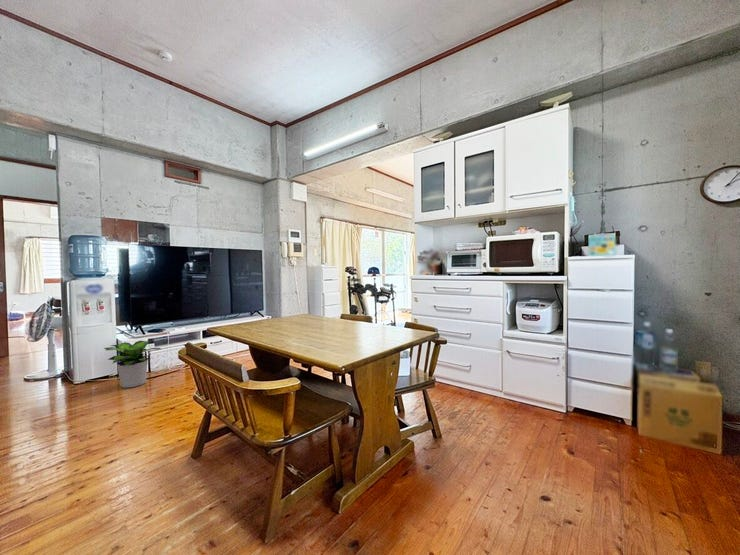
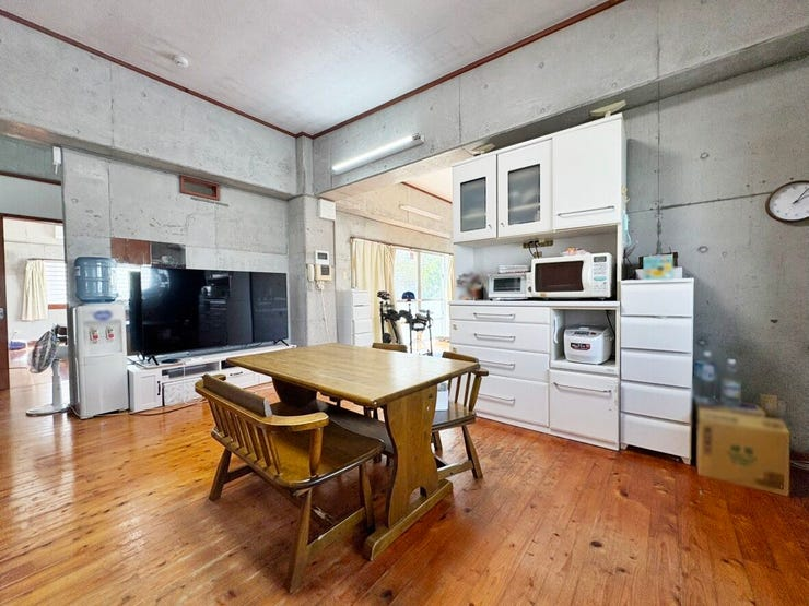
- potted plant (134, 364)
